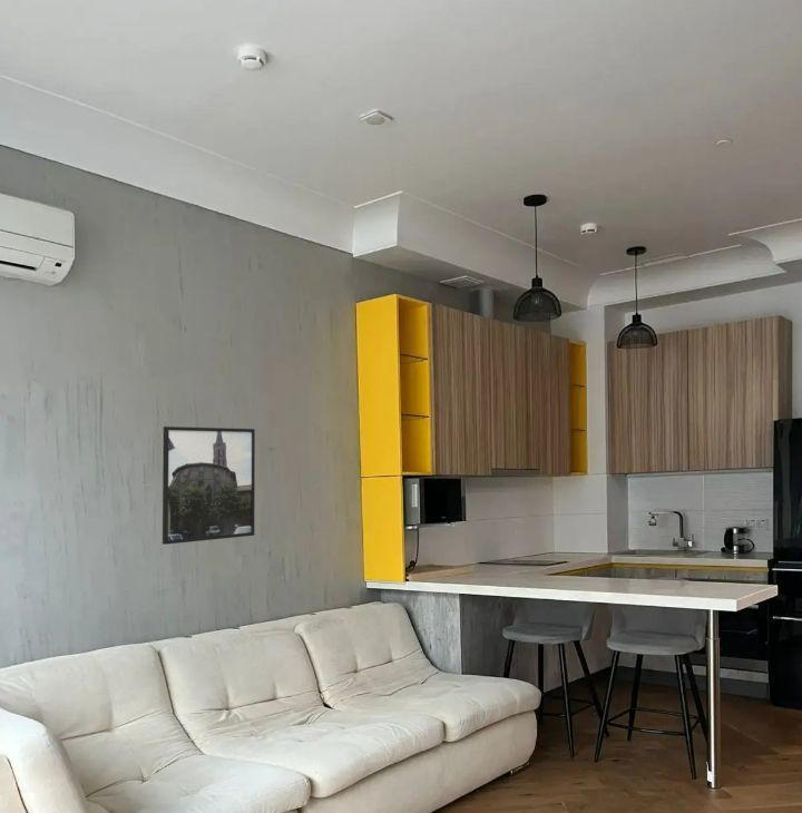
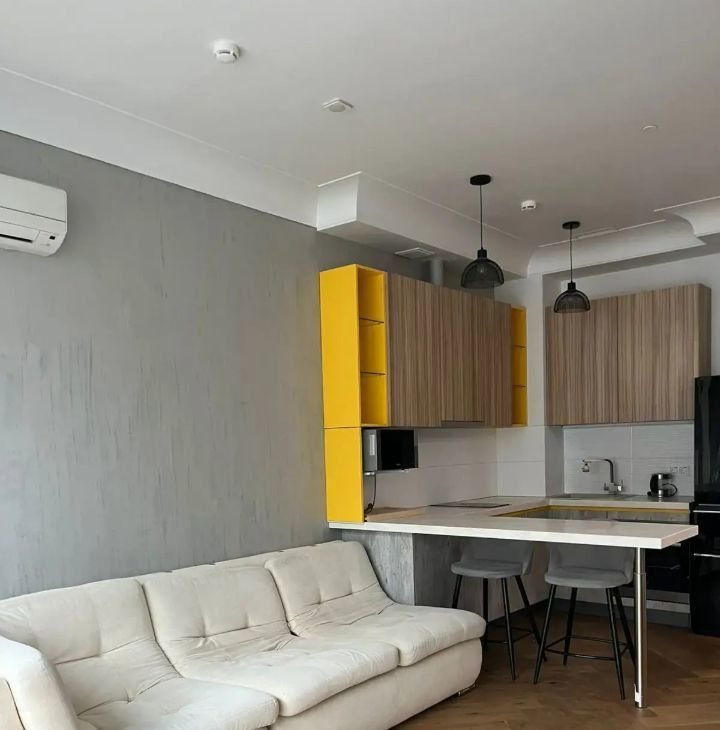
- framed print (211, 483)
